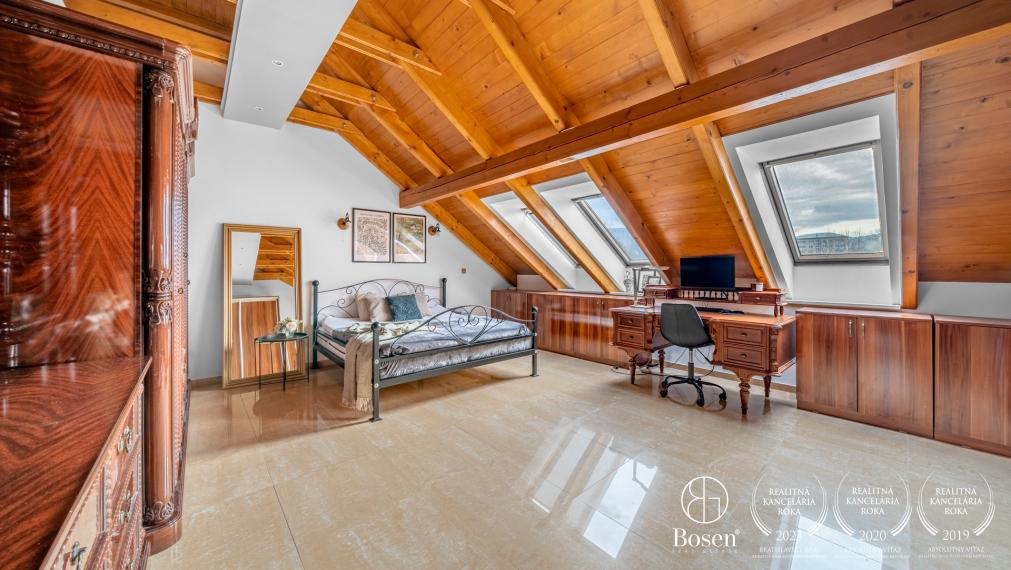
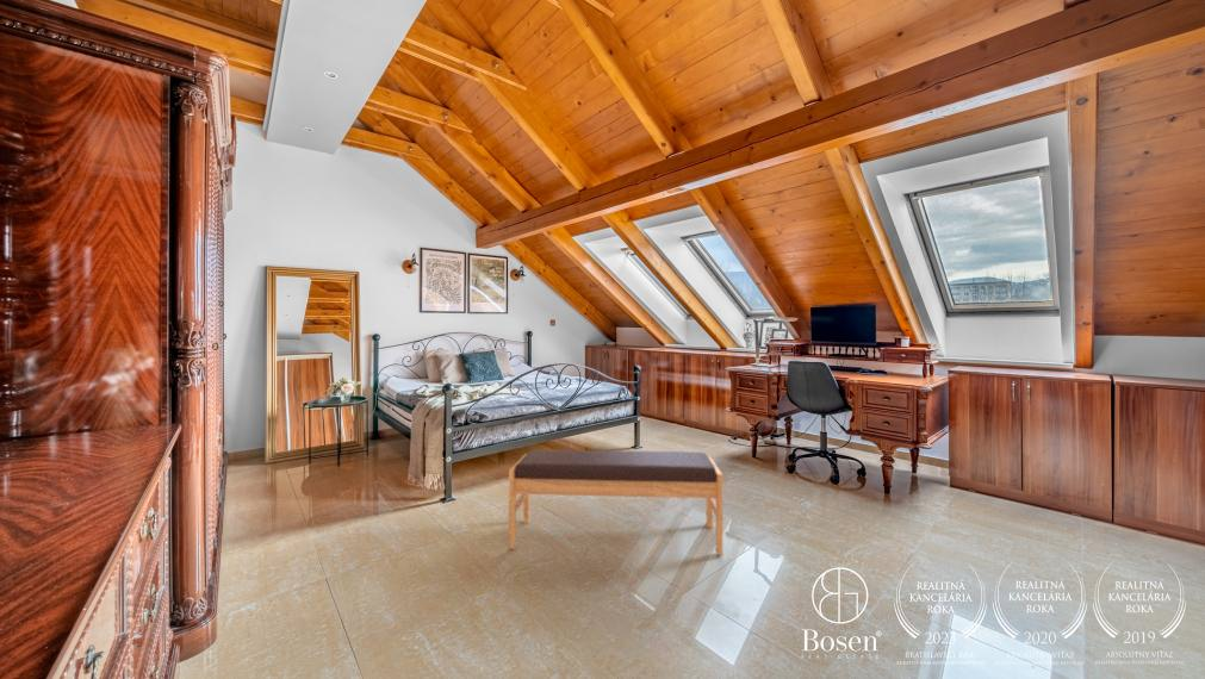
+ bench (616, 496)
